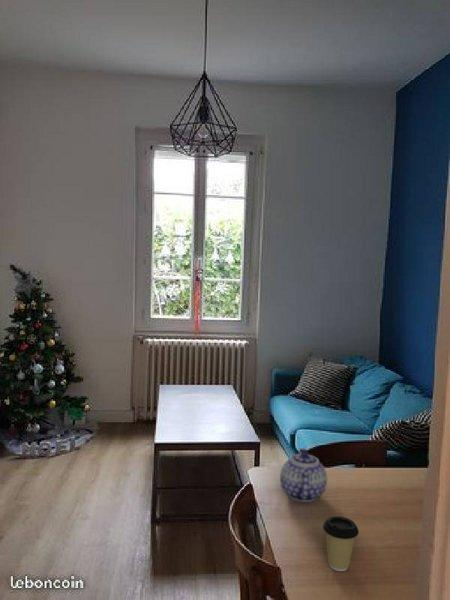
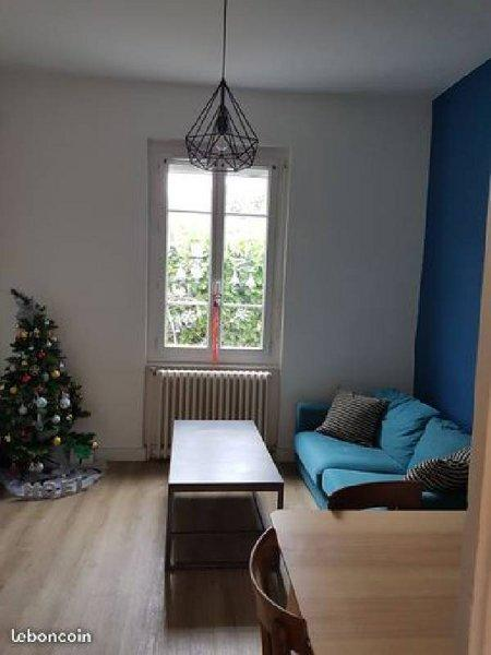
- coffee cup (339, 543)
- teapot (303, 473)
